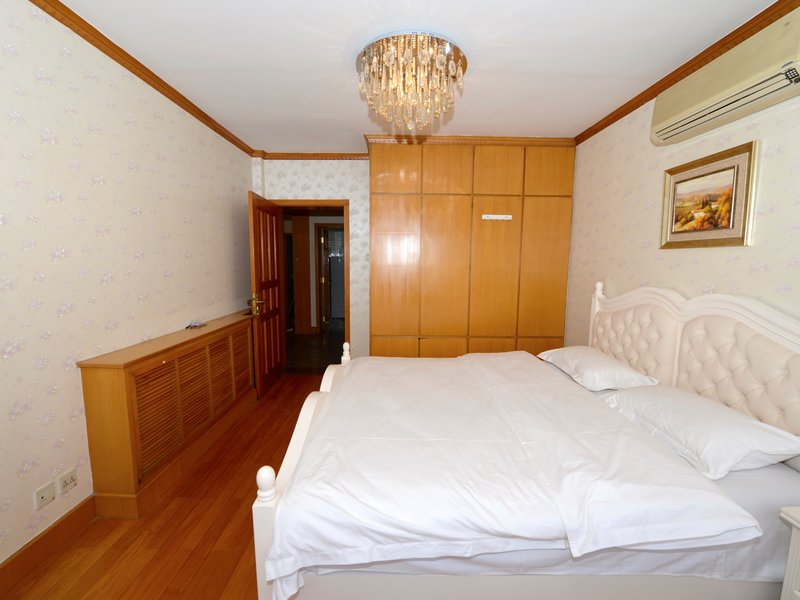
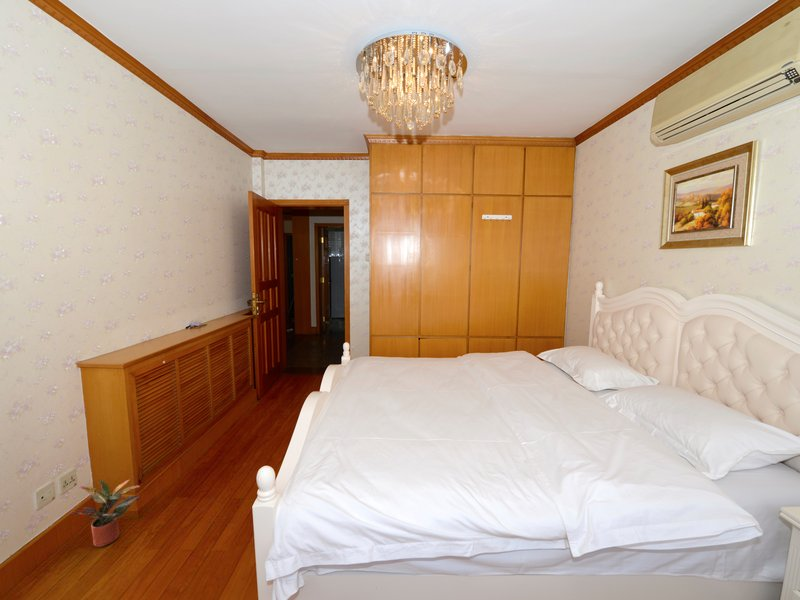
+ potted plant (110, 508)
